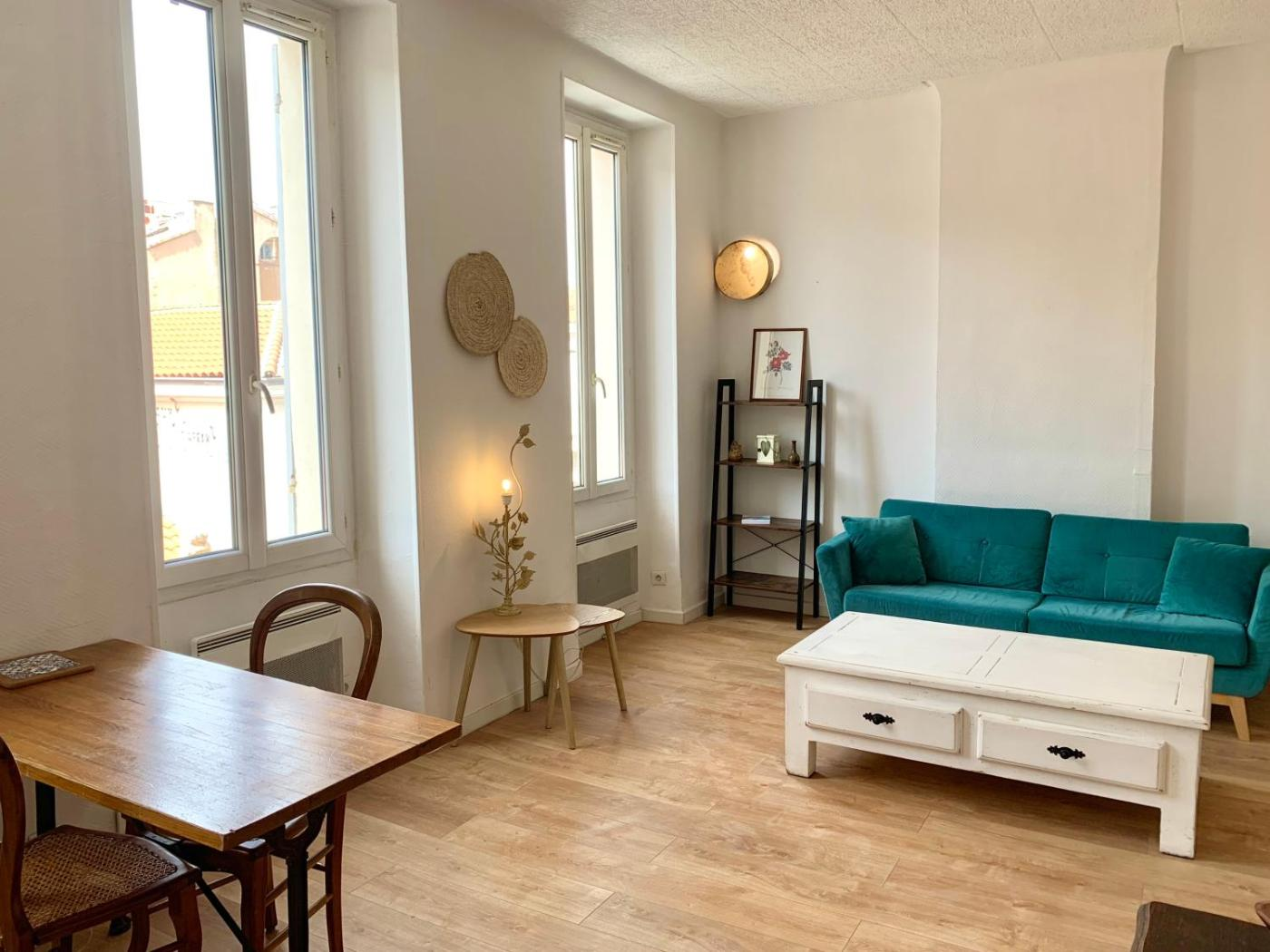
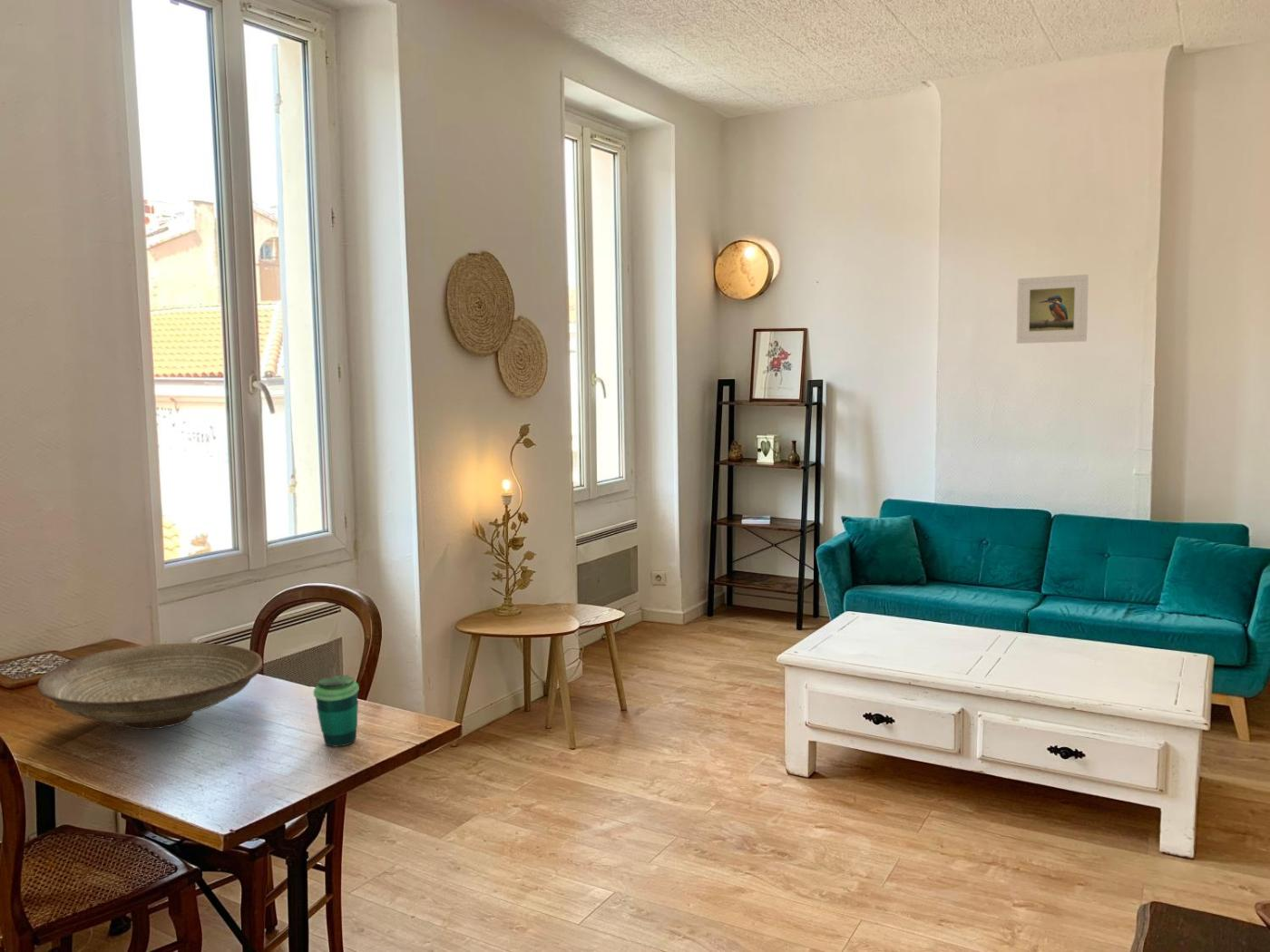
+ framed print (1051, 309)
+ cup (337, 712)
+ decorative bowl (156, 693)
